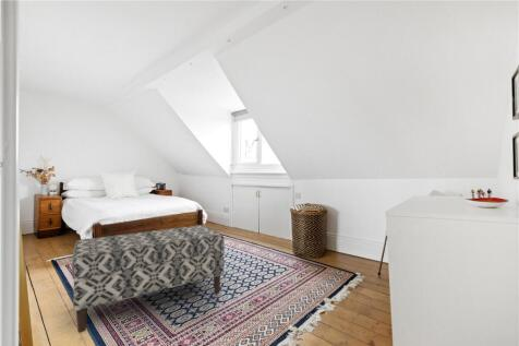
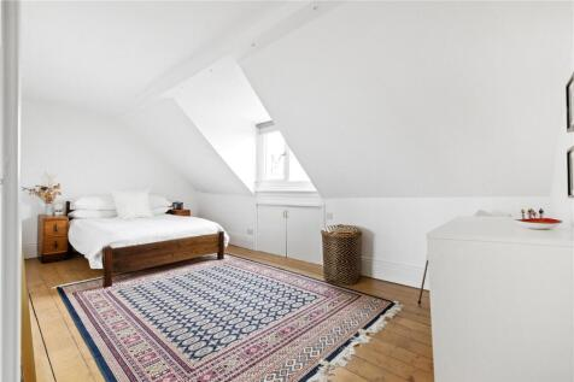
- bench (153, 267)
